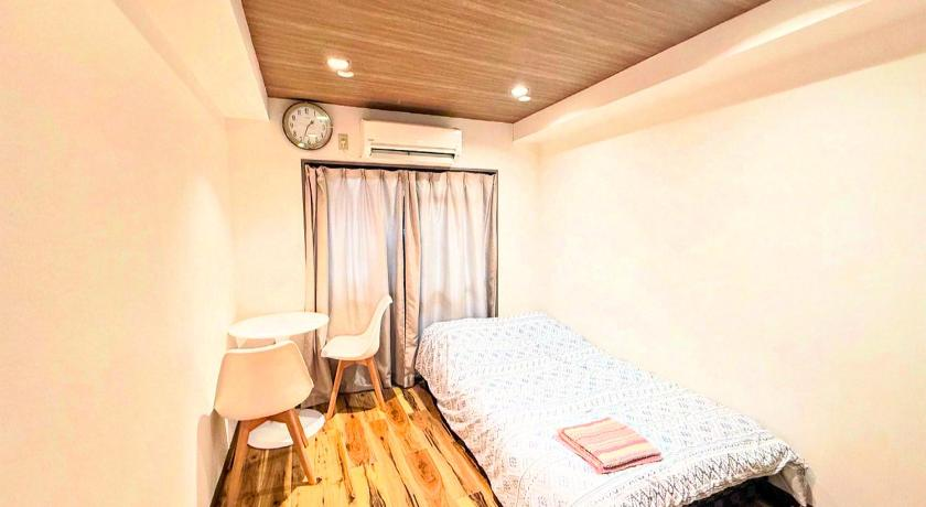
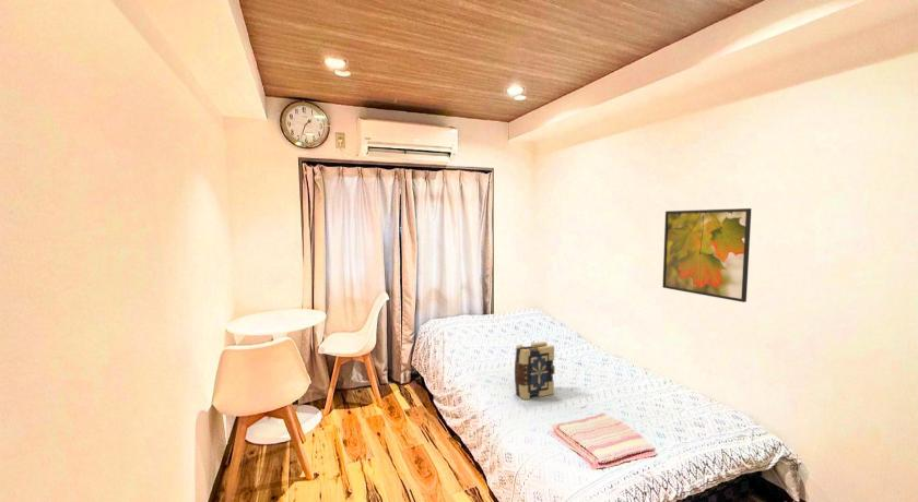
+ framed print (702, 252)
+ book (532, 370)
